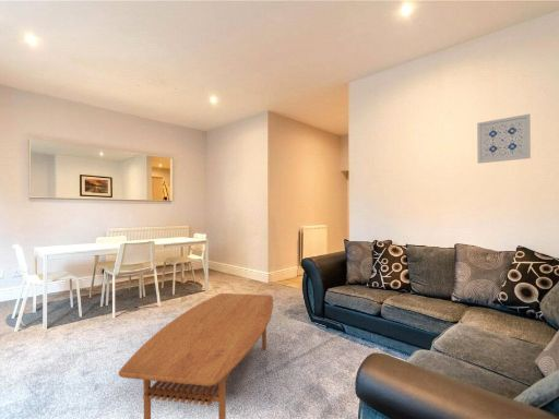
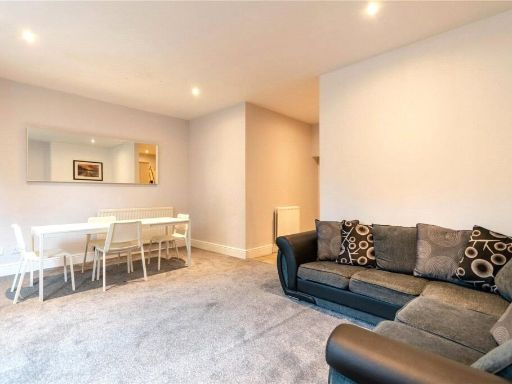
- wall art (502, 140)
- coffee table (218, 350)
